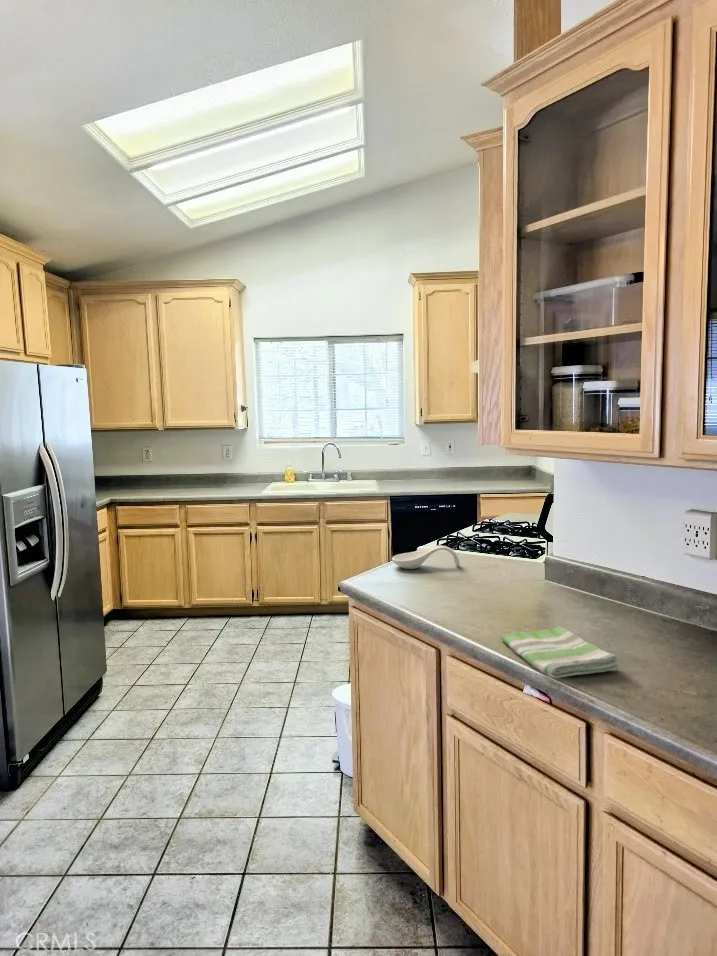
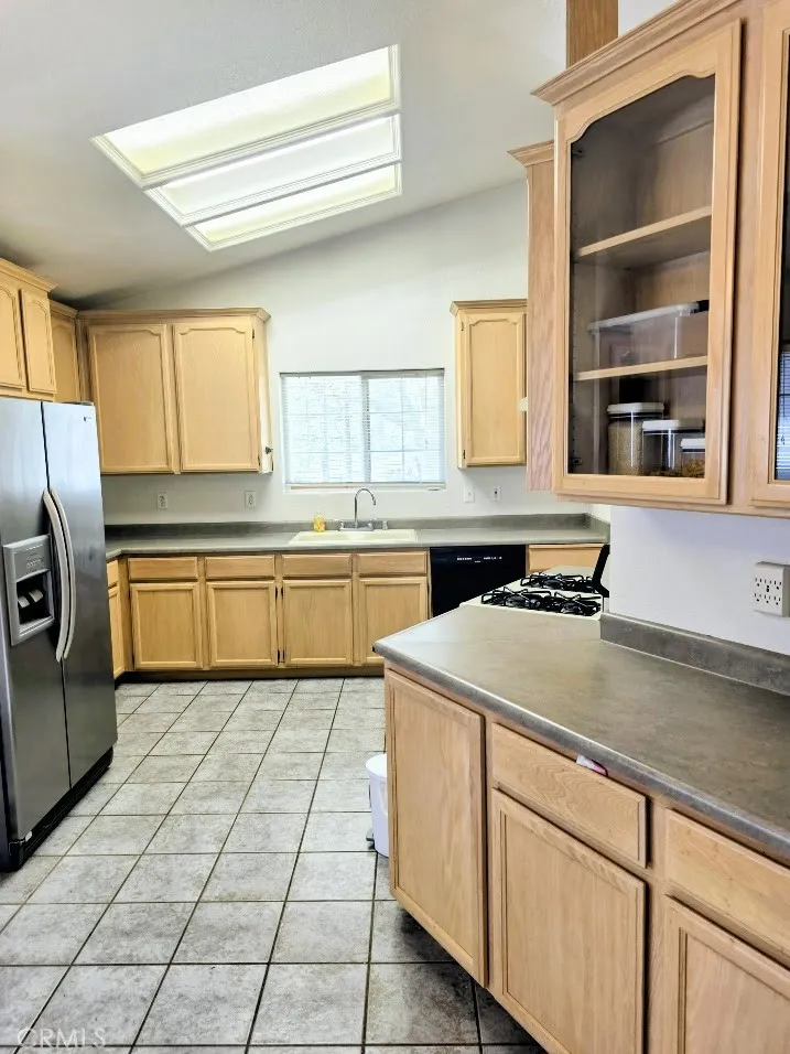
- spoon rest (425, 556)
- dish towel (556, 648)
